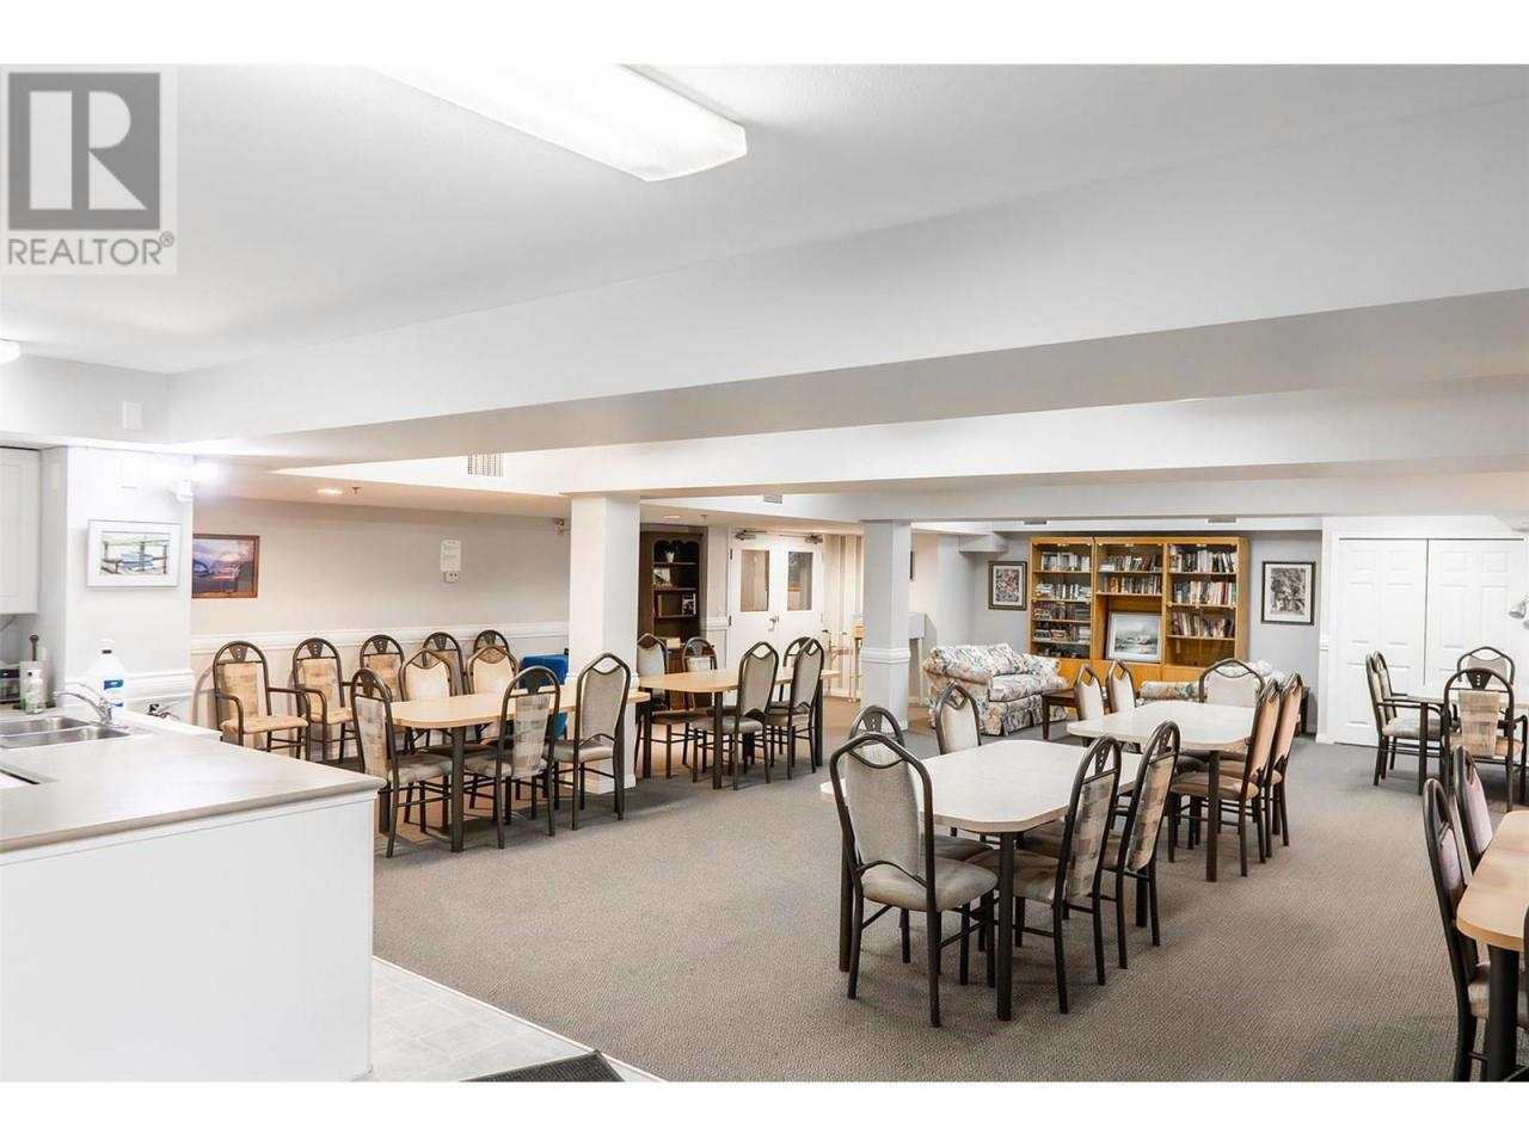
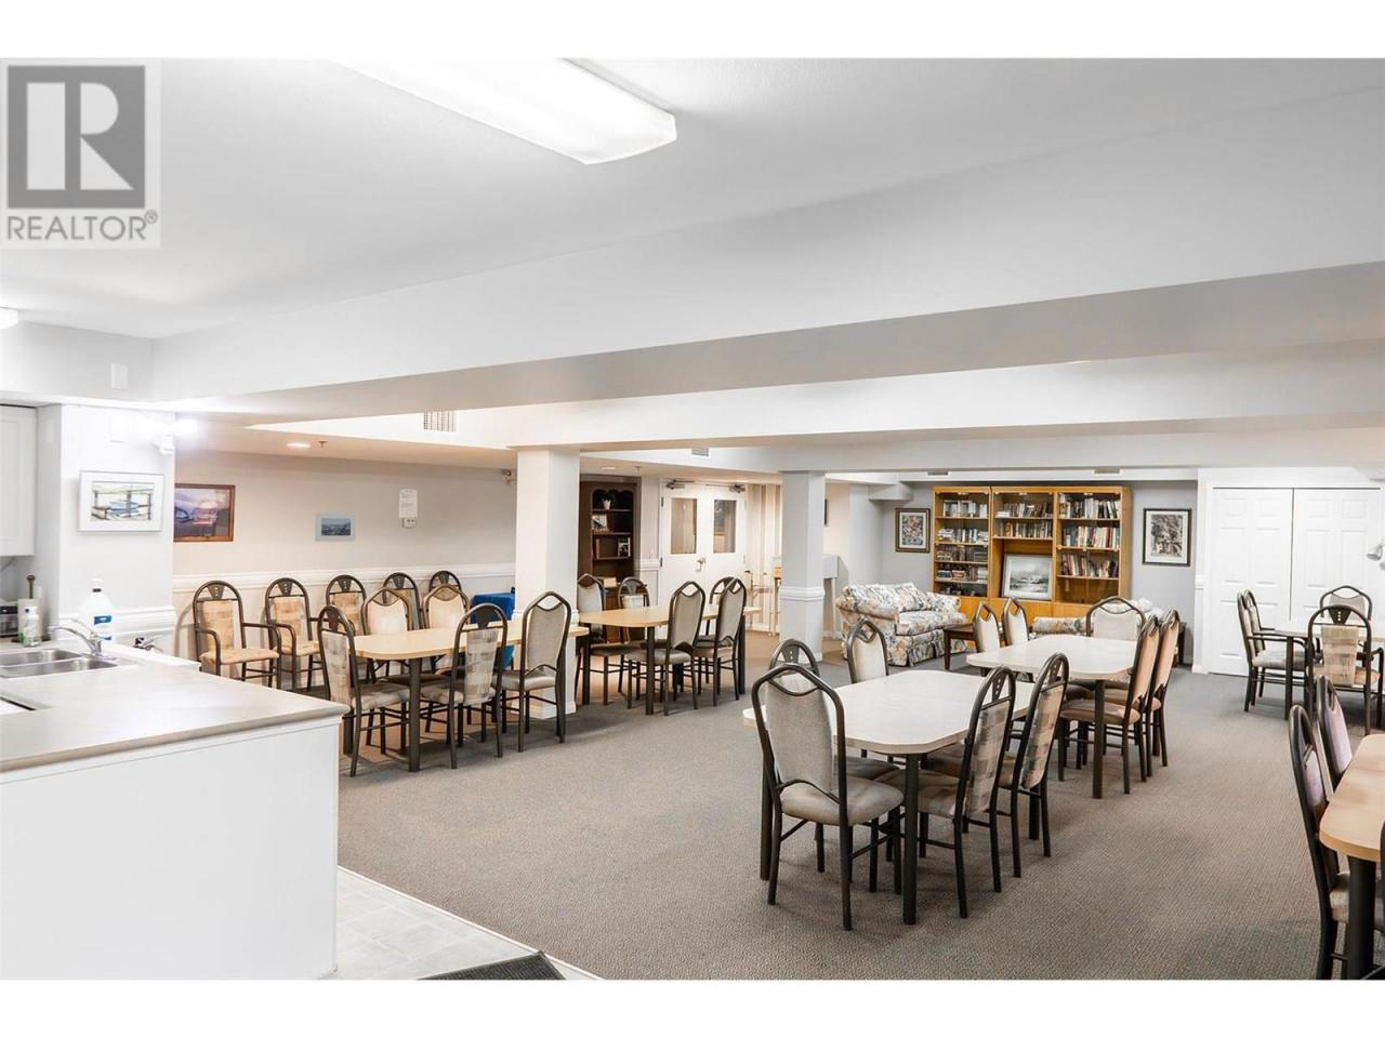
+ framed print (336, 527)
